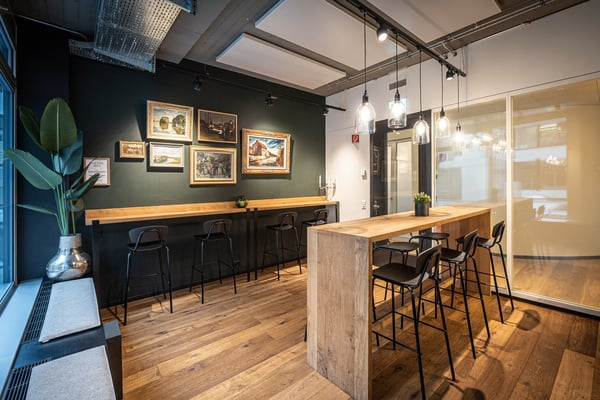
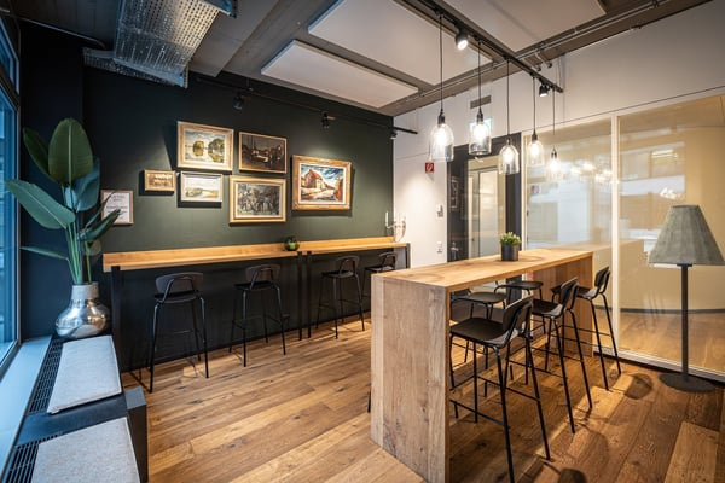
+ floor lamp (684, 293)
